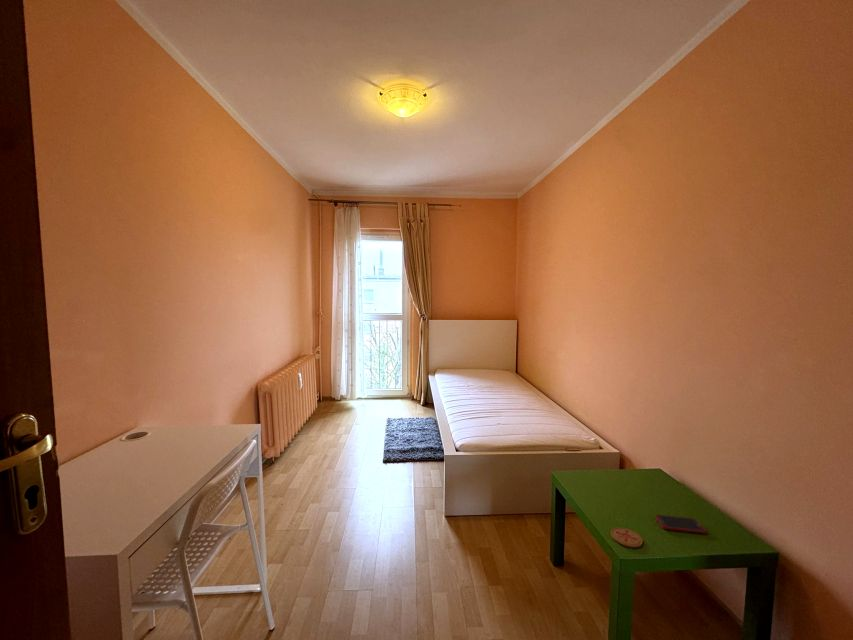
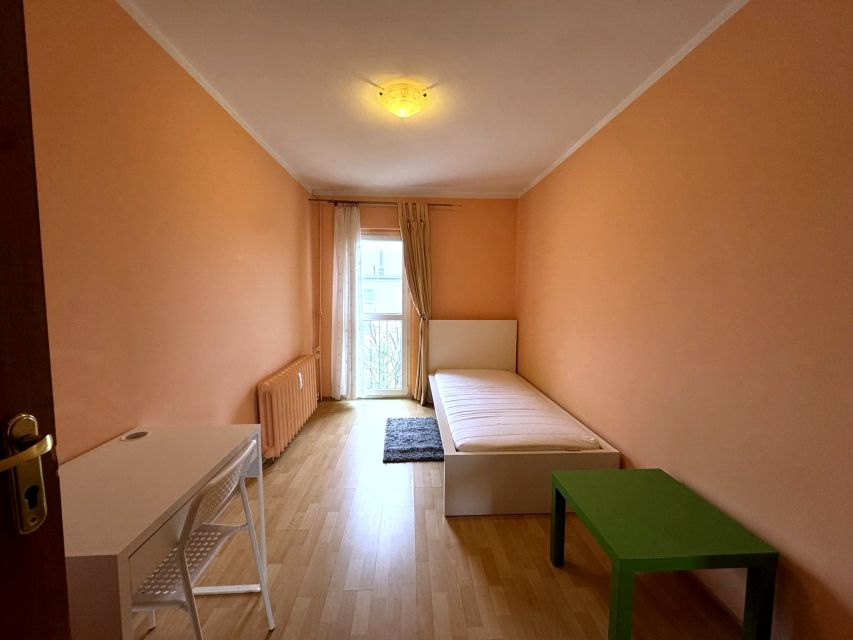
- coaster (626, 537)
- cell phone (679, 523)
